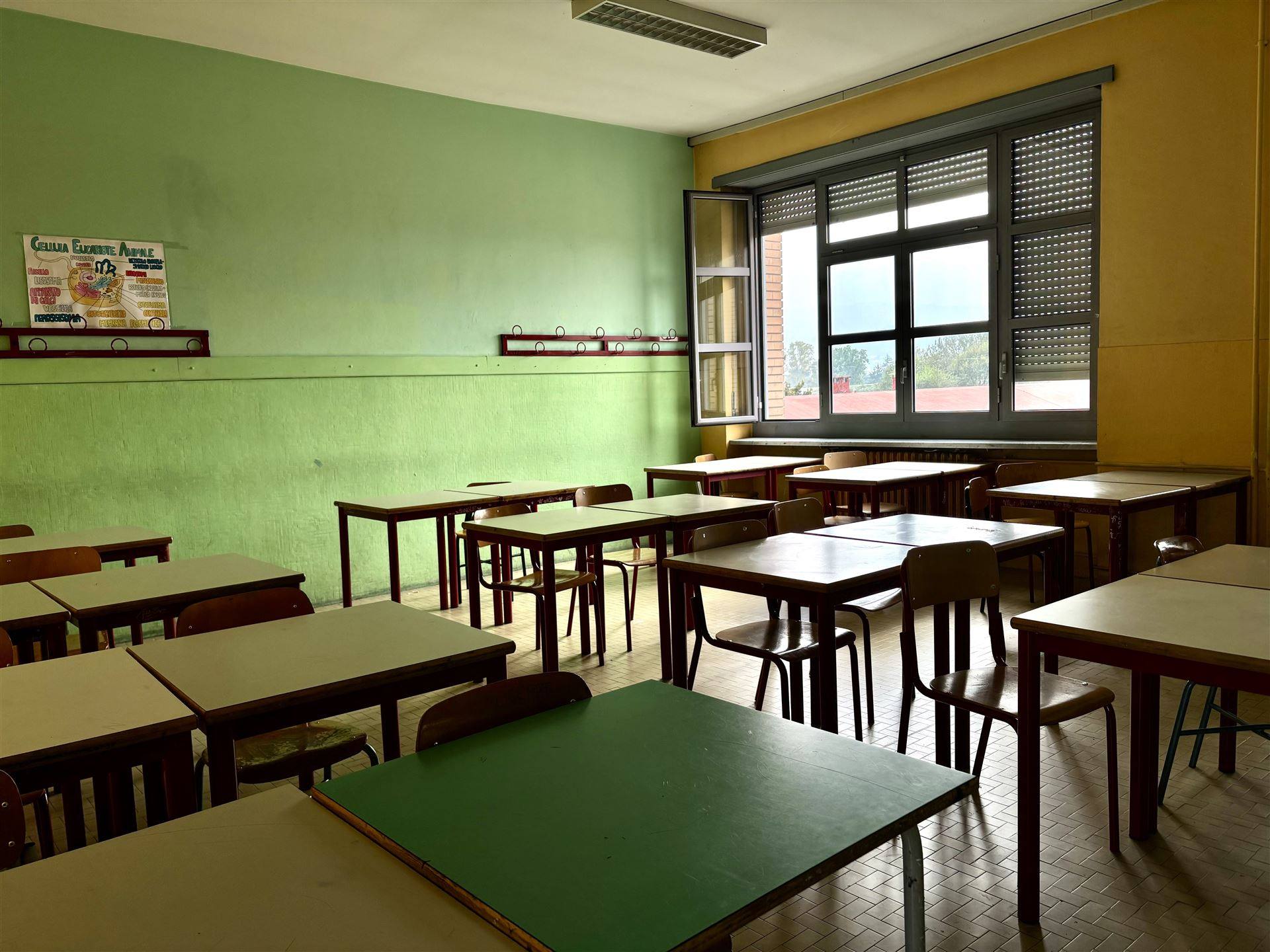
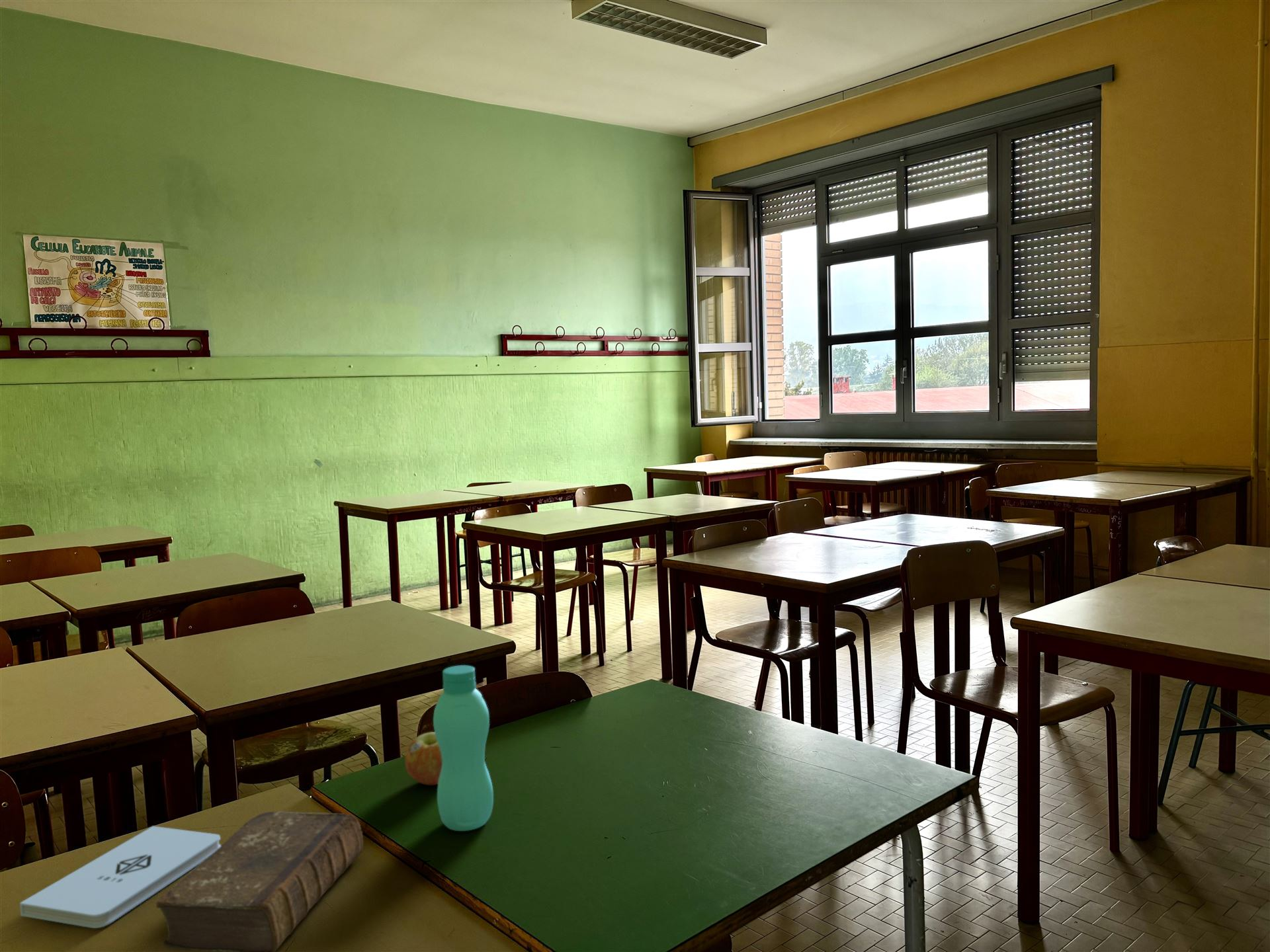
+ bottle (462, 746)
+ notepad (129, 873)
+ apple (431, 758)
+ book (268, 875)
